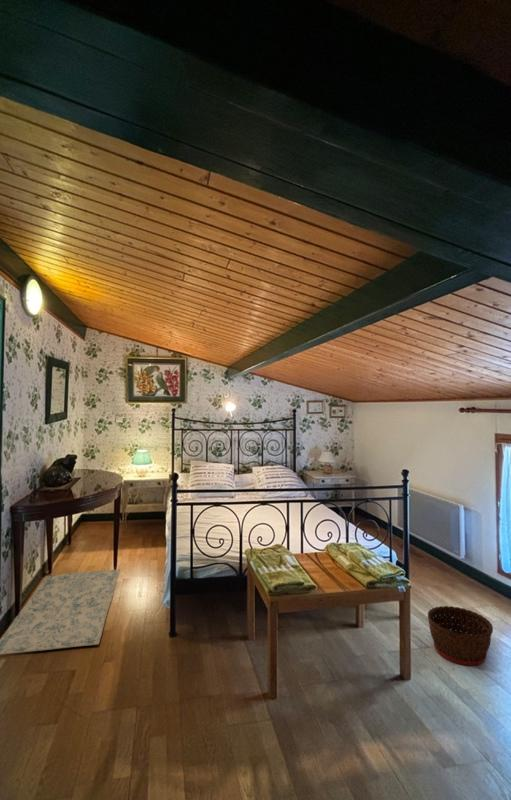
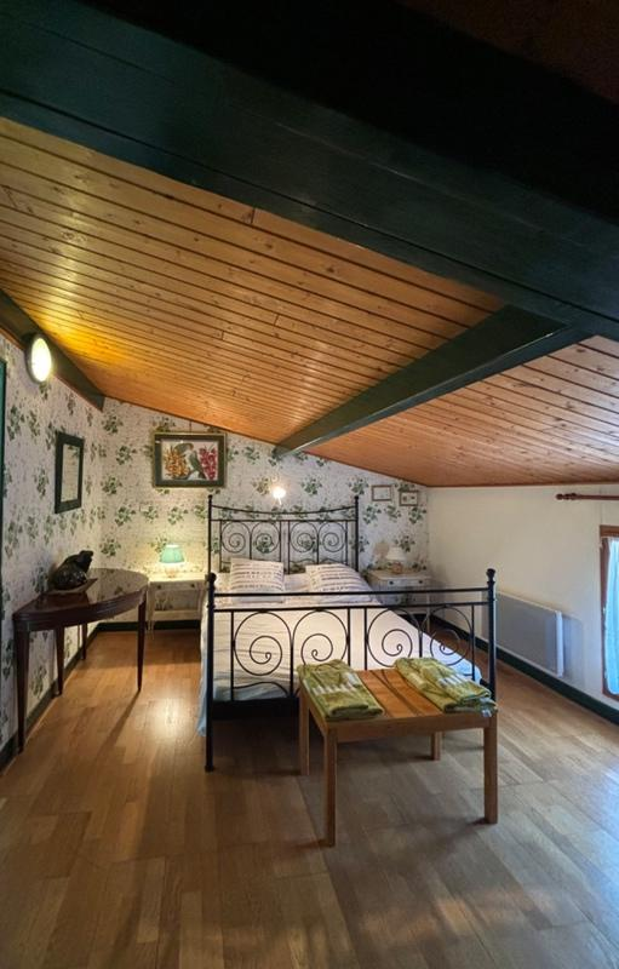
- rug (68, 602)
- basket (459, 635)
